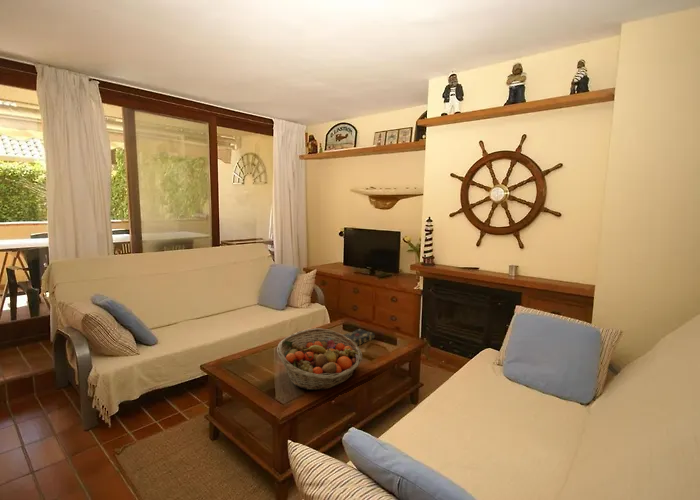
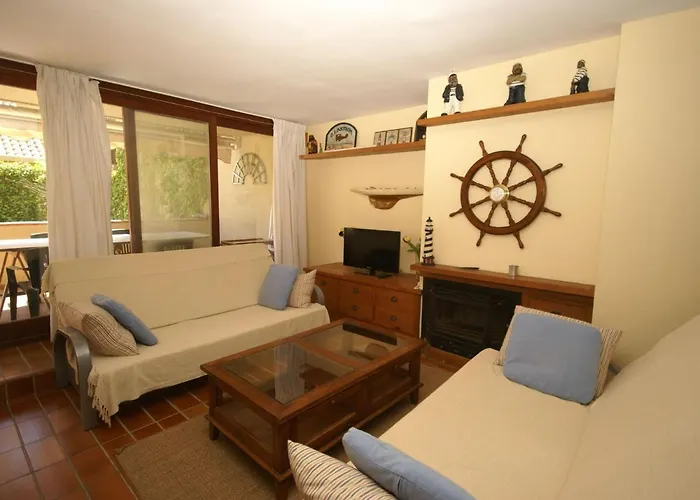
- book (358, 336)
- fruit basket (320, 357)
